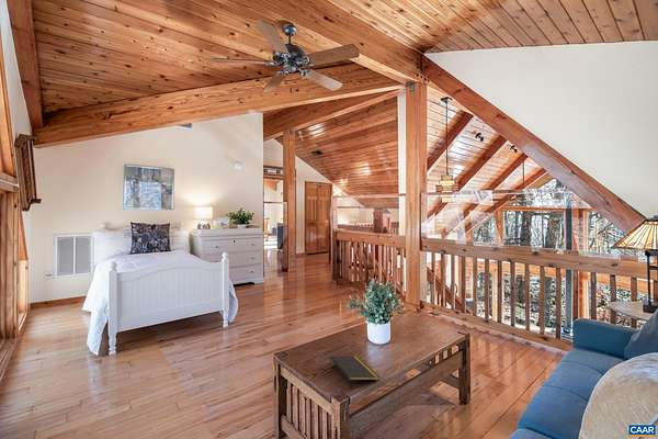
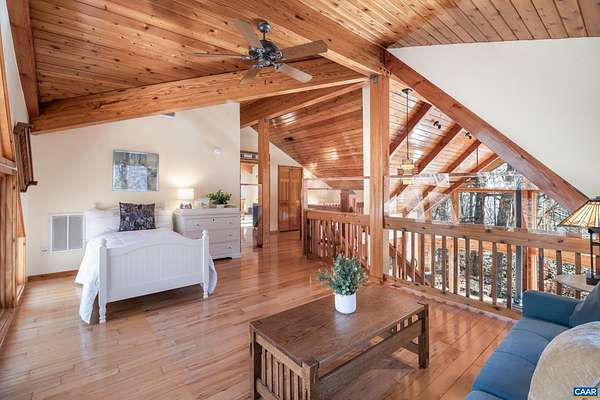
- notepad (353, 367)
